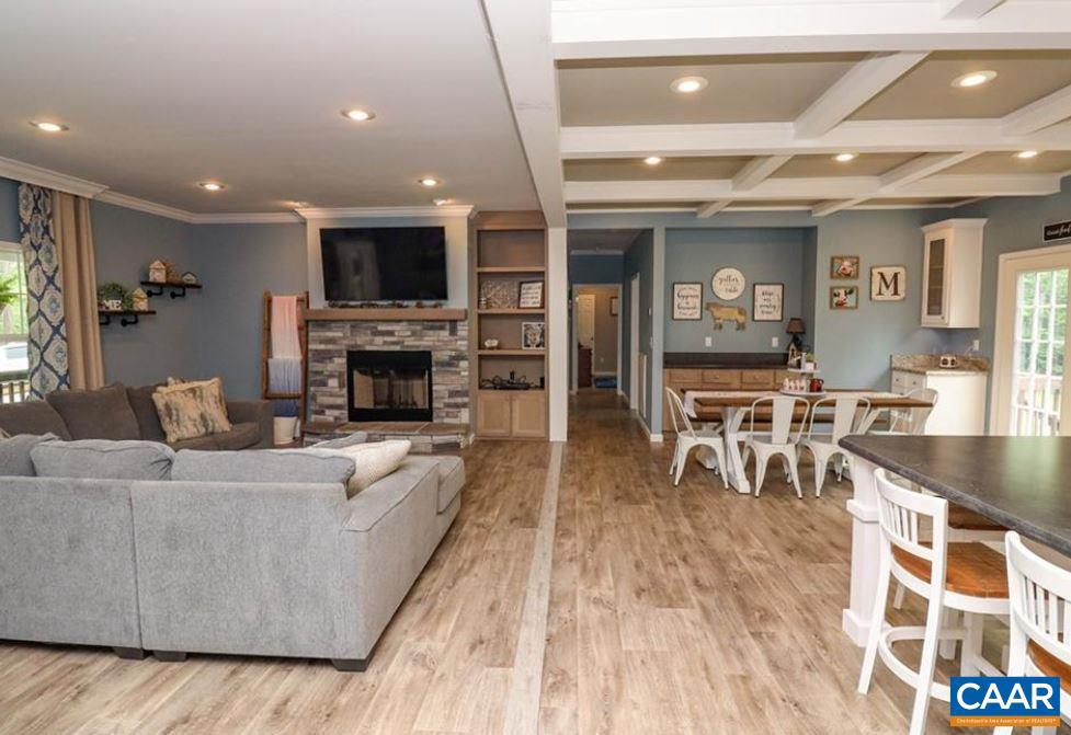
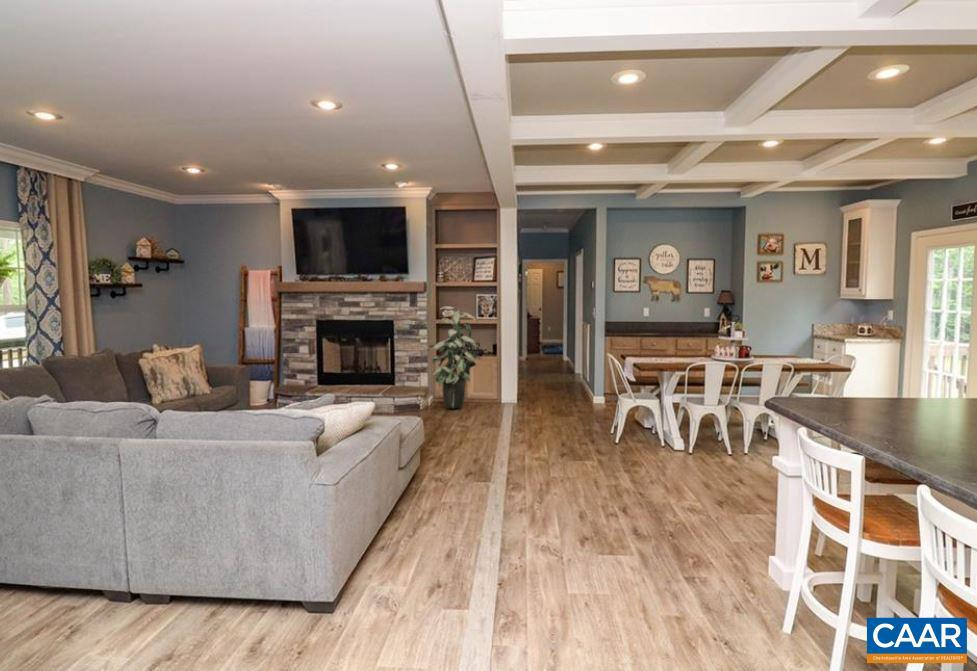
+ indoor plant (453, 357)
